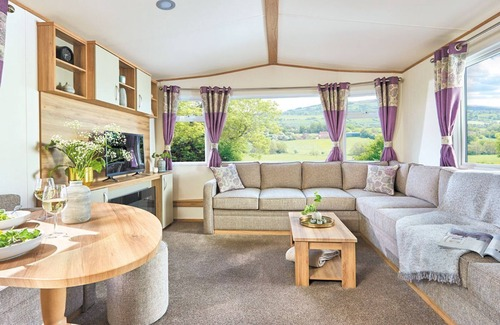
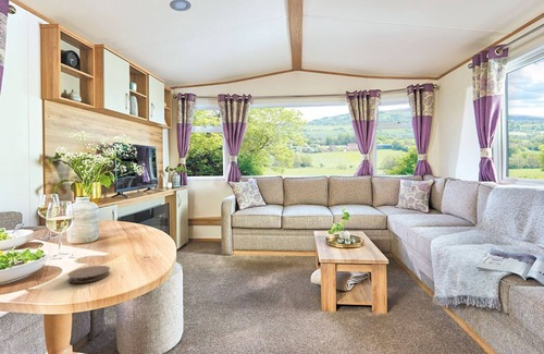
+ coaster (89, 273)
